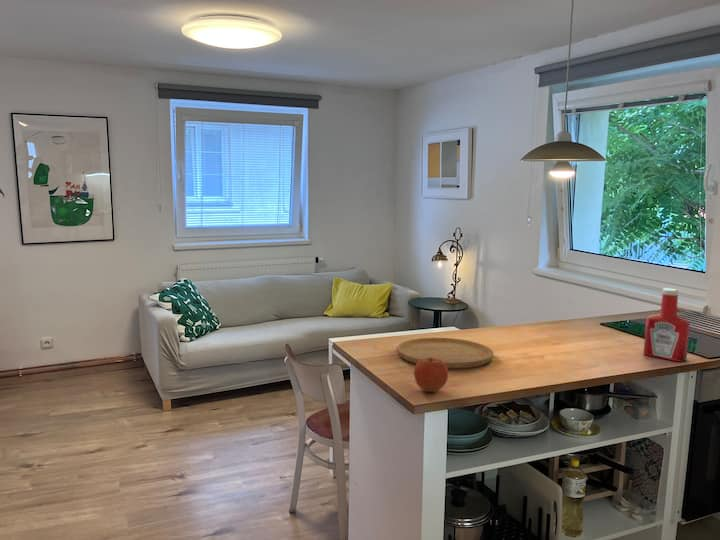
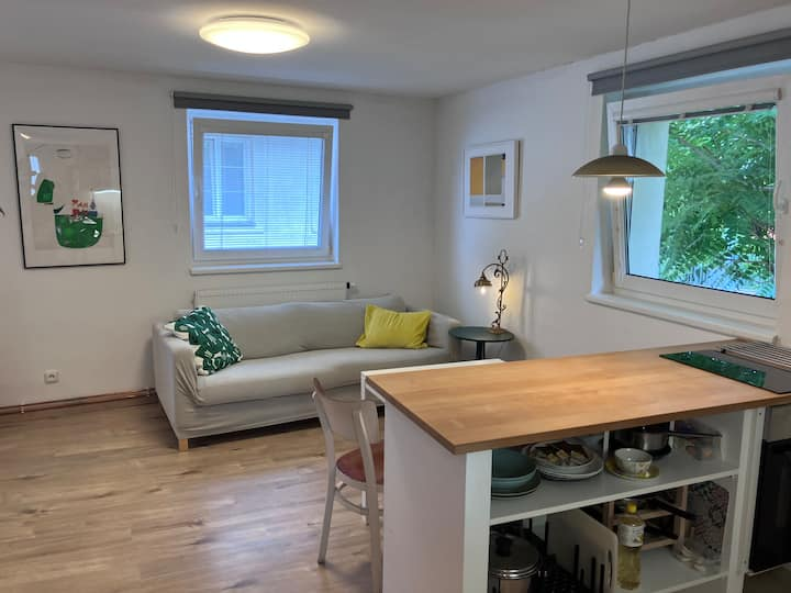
- cutting board (444, 352)
- fruit (431, 374)
- soap bottle (667, 323)
